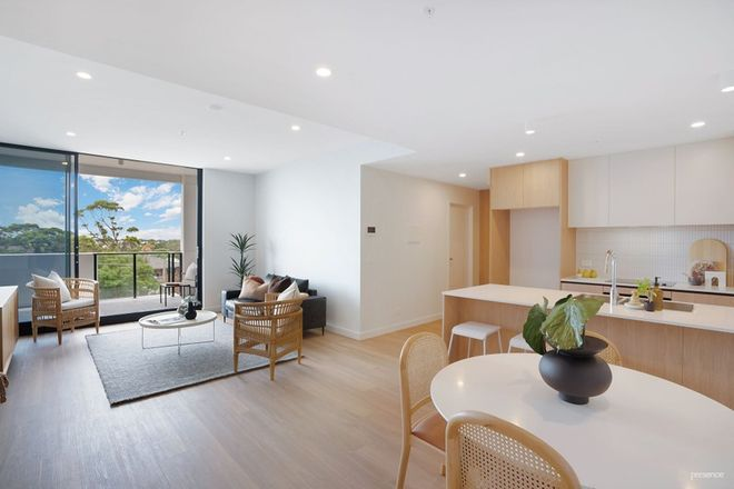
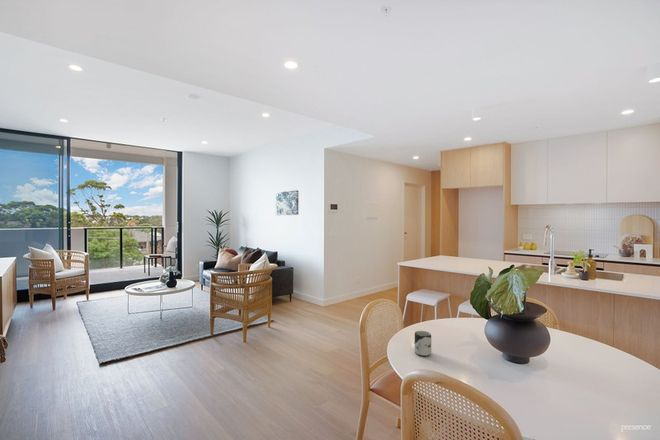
+ cup (421, 344)
+ wall art (286, 203)
